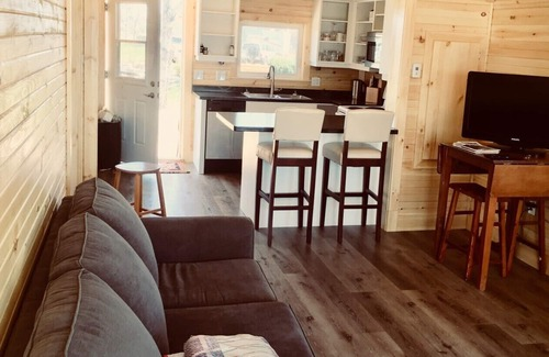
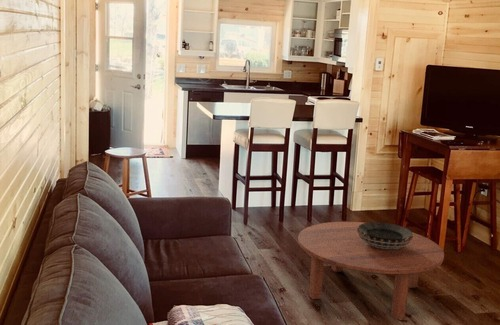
+ coffee table (366, 267)
+ decorative bowl (384, 237)
